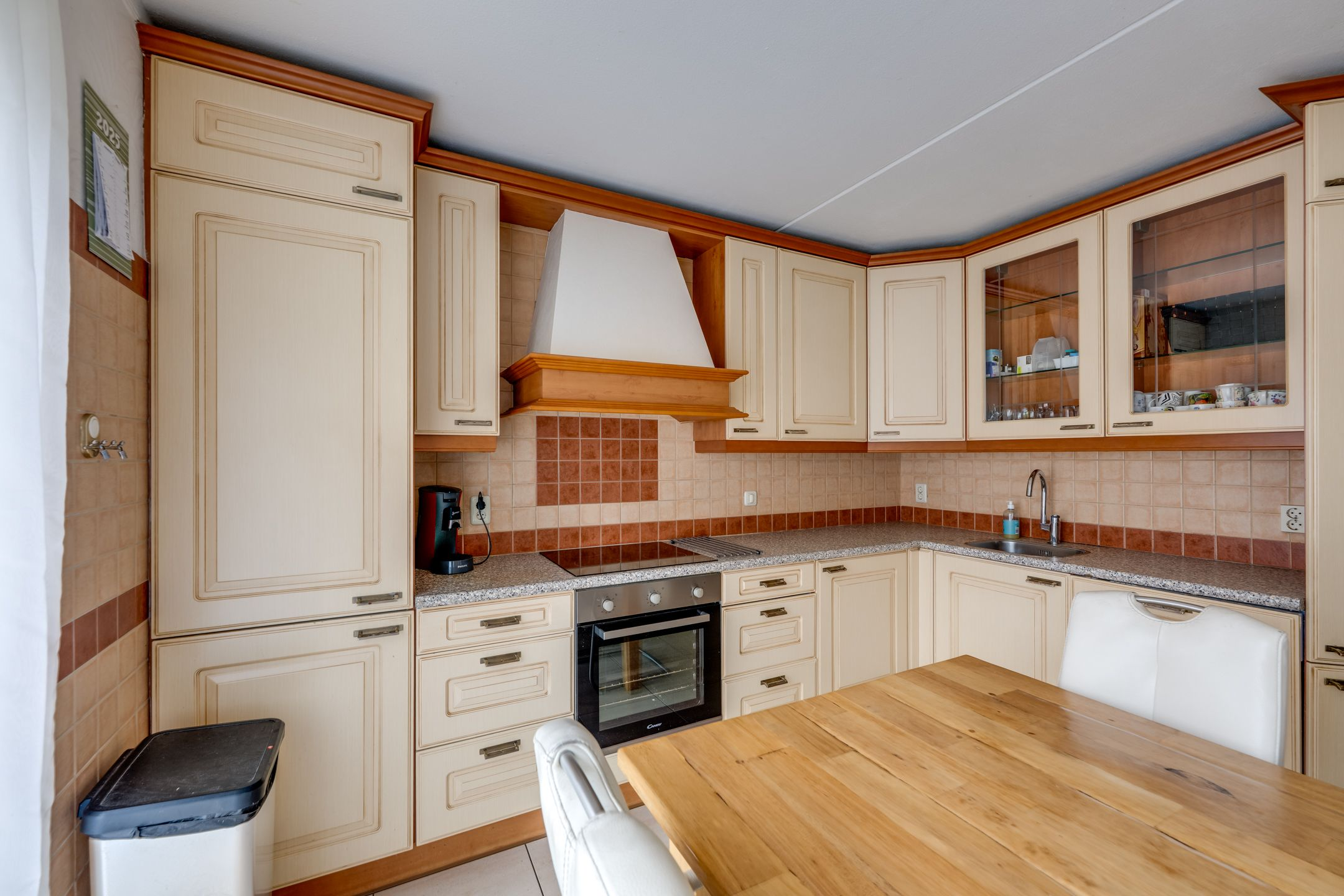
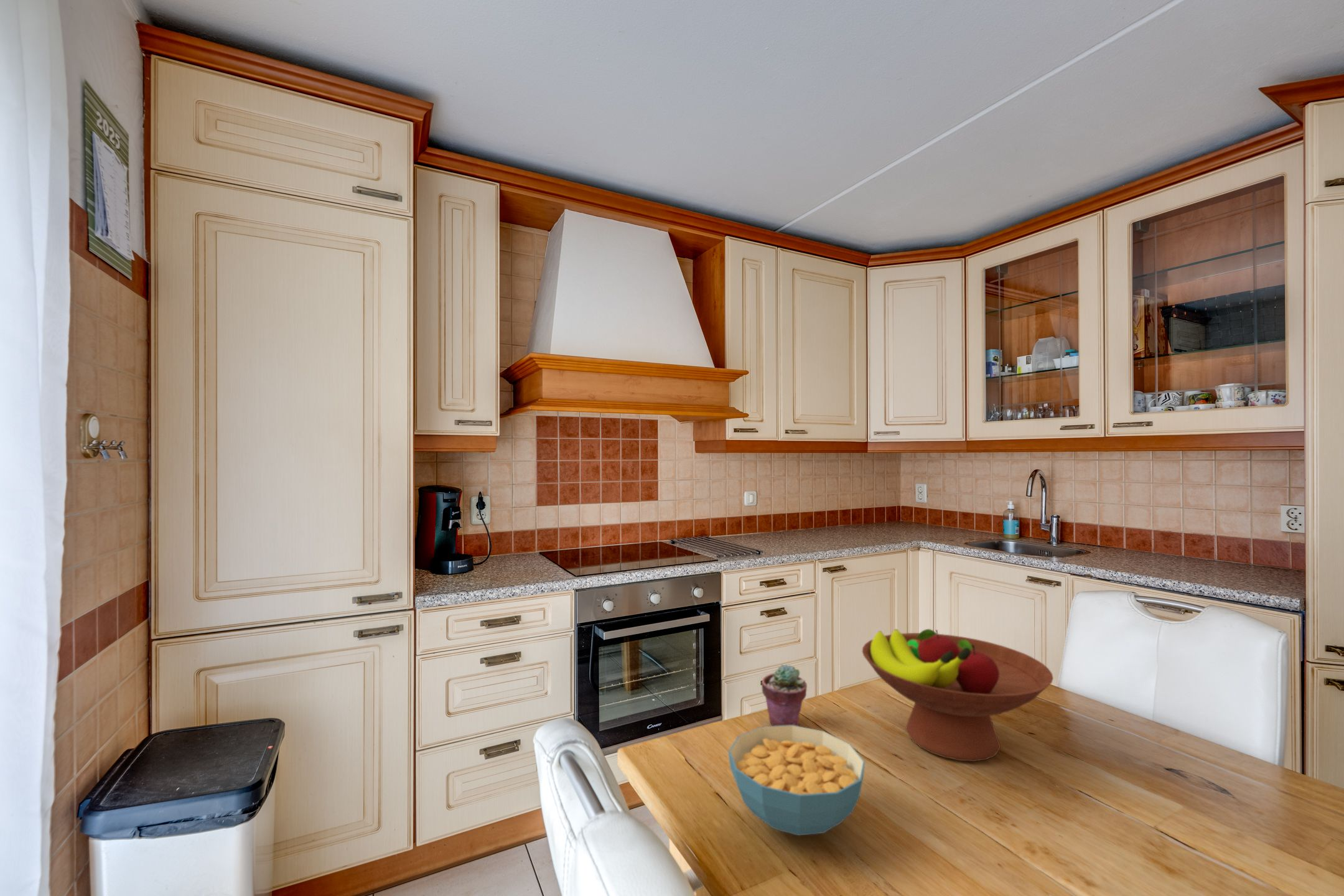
+ fruit bowl (951, 684)
+ cereal bowl (795, 788)
+ potted succulent (784, 694)
